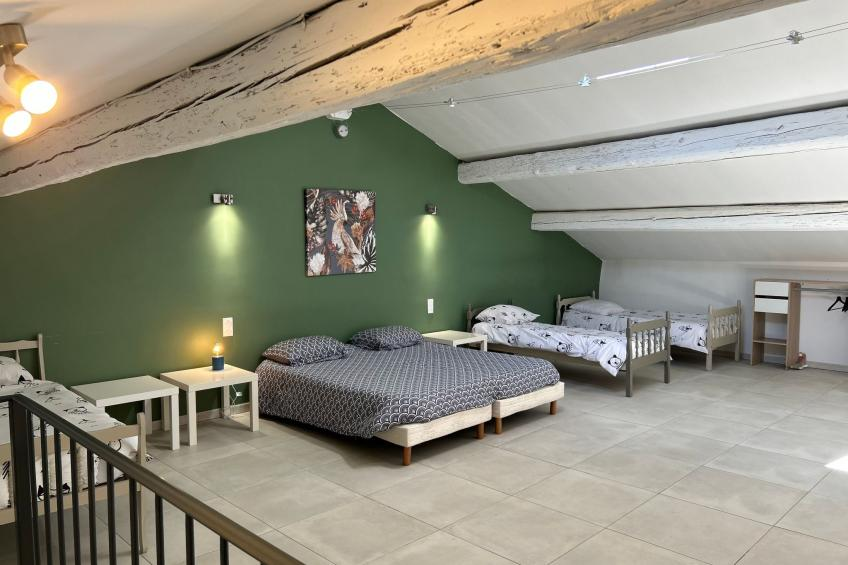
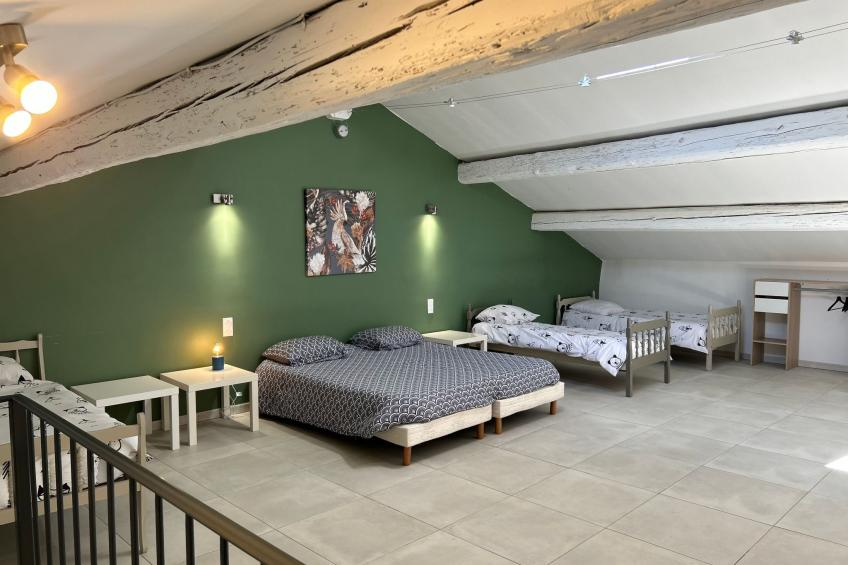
- sneaker (798, 360)
